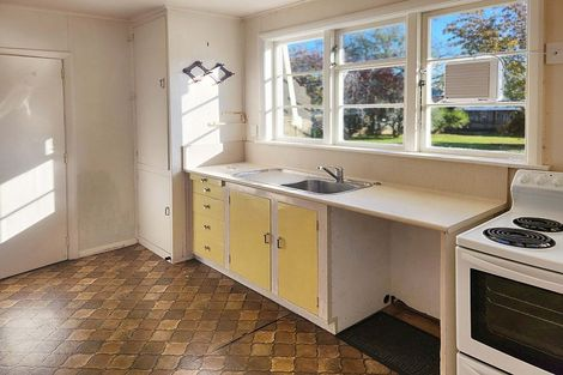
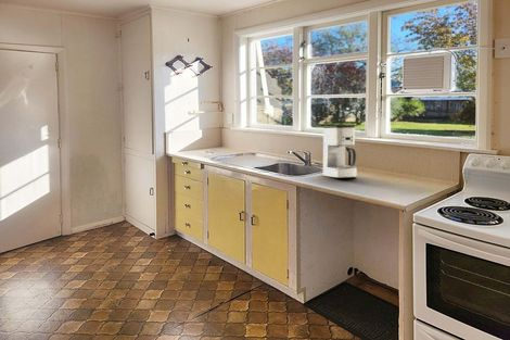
+ coffee maker (342, 151)
